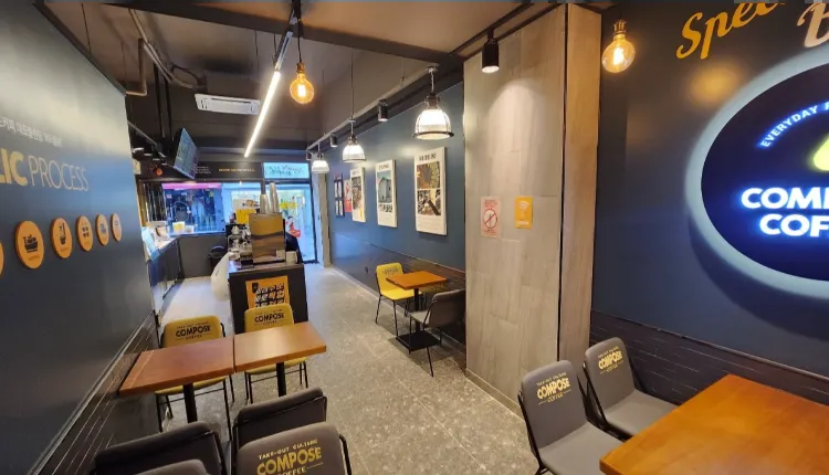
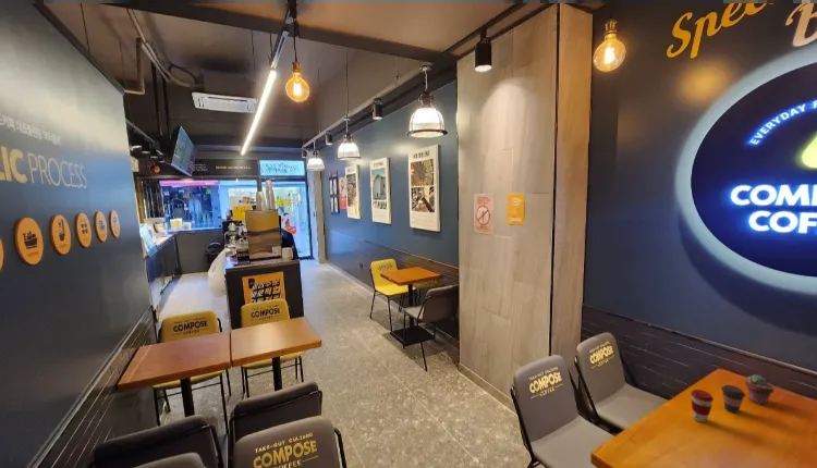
+ potted succulent (758, 387)
+ coffee cup (732, 398)
+ coffee cup (700, 406)
